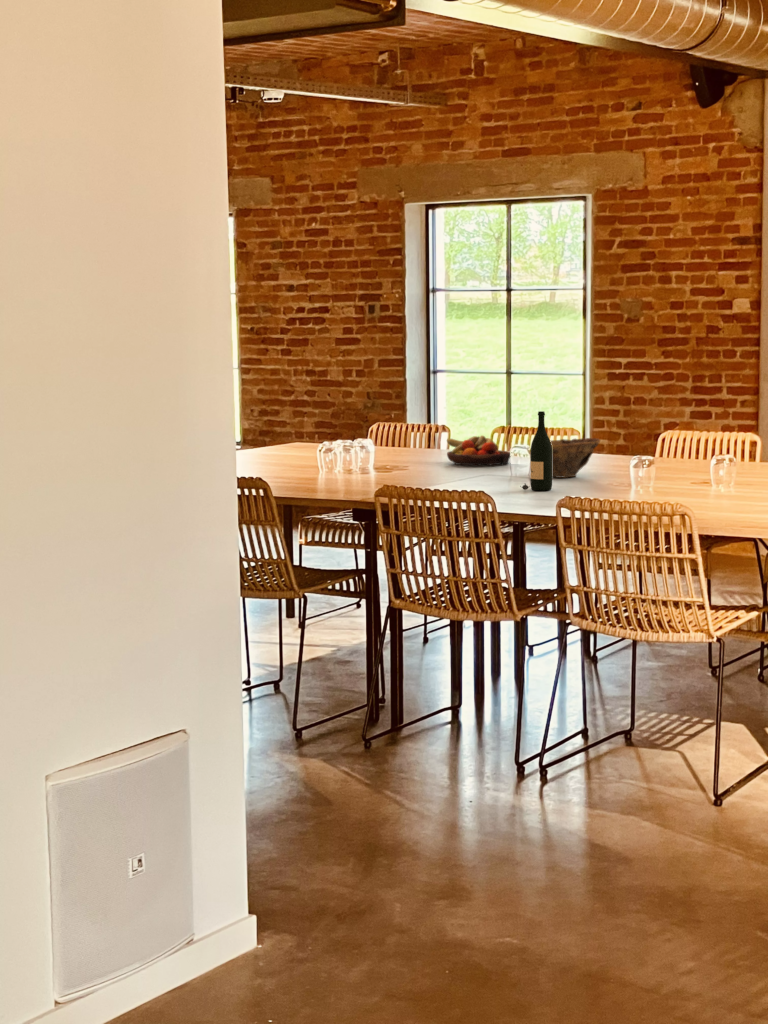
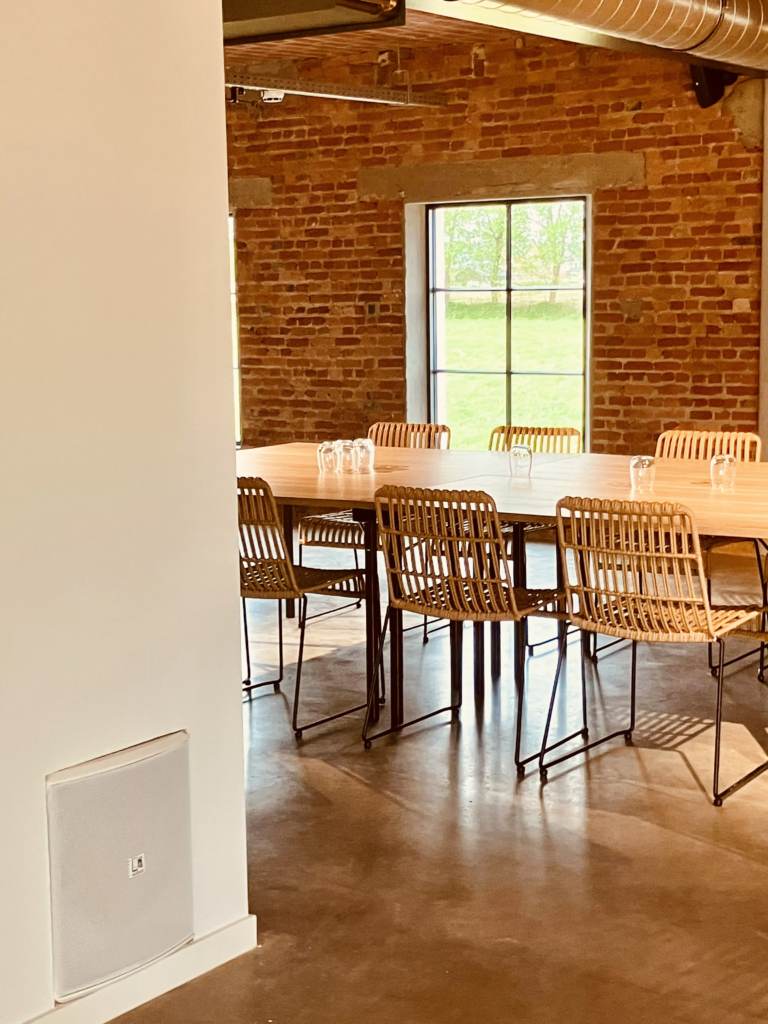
- bowl (568, 458)
- wine bottle (535, 450)
- fruit bowl (478, 449)
